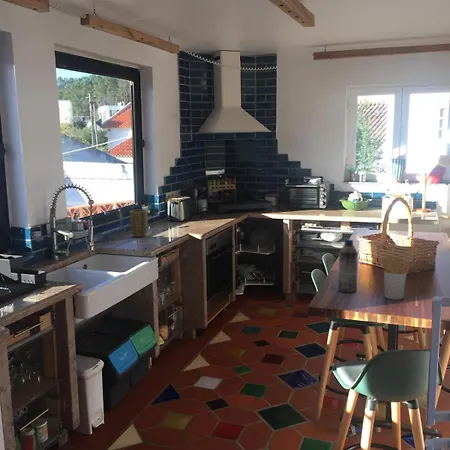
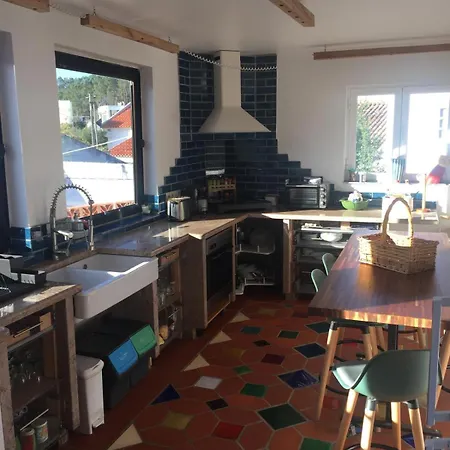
- utensil holder (394, 276)
- water bottle (348, 265)
- plant pot (139, 223)
